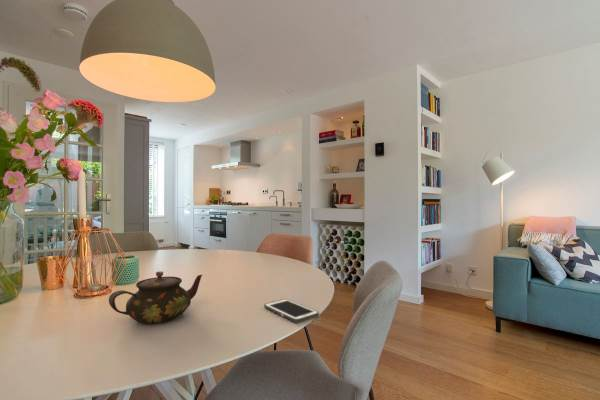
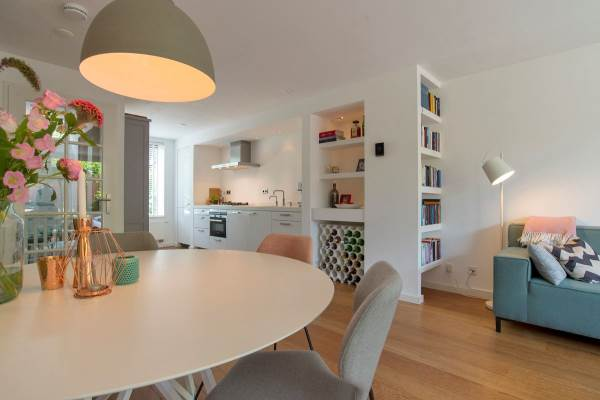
- teapot (160, 294)
- cell phone (290, 309)
